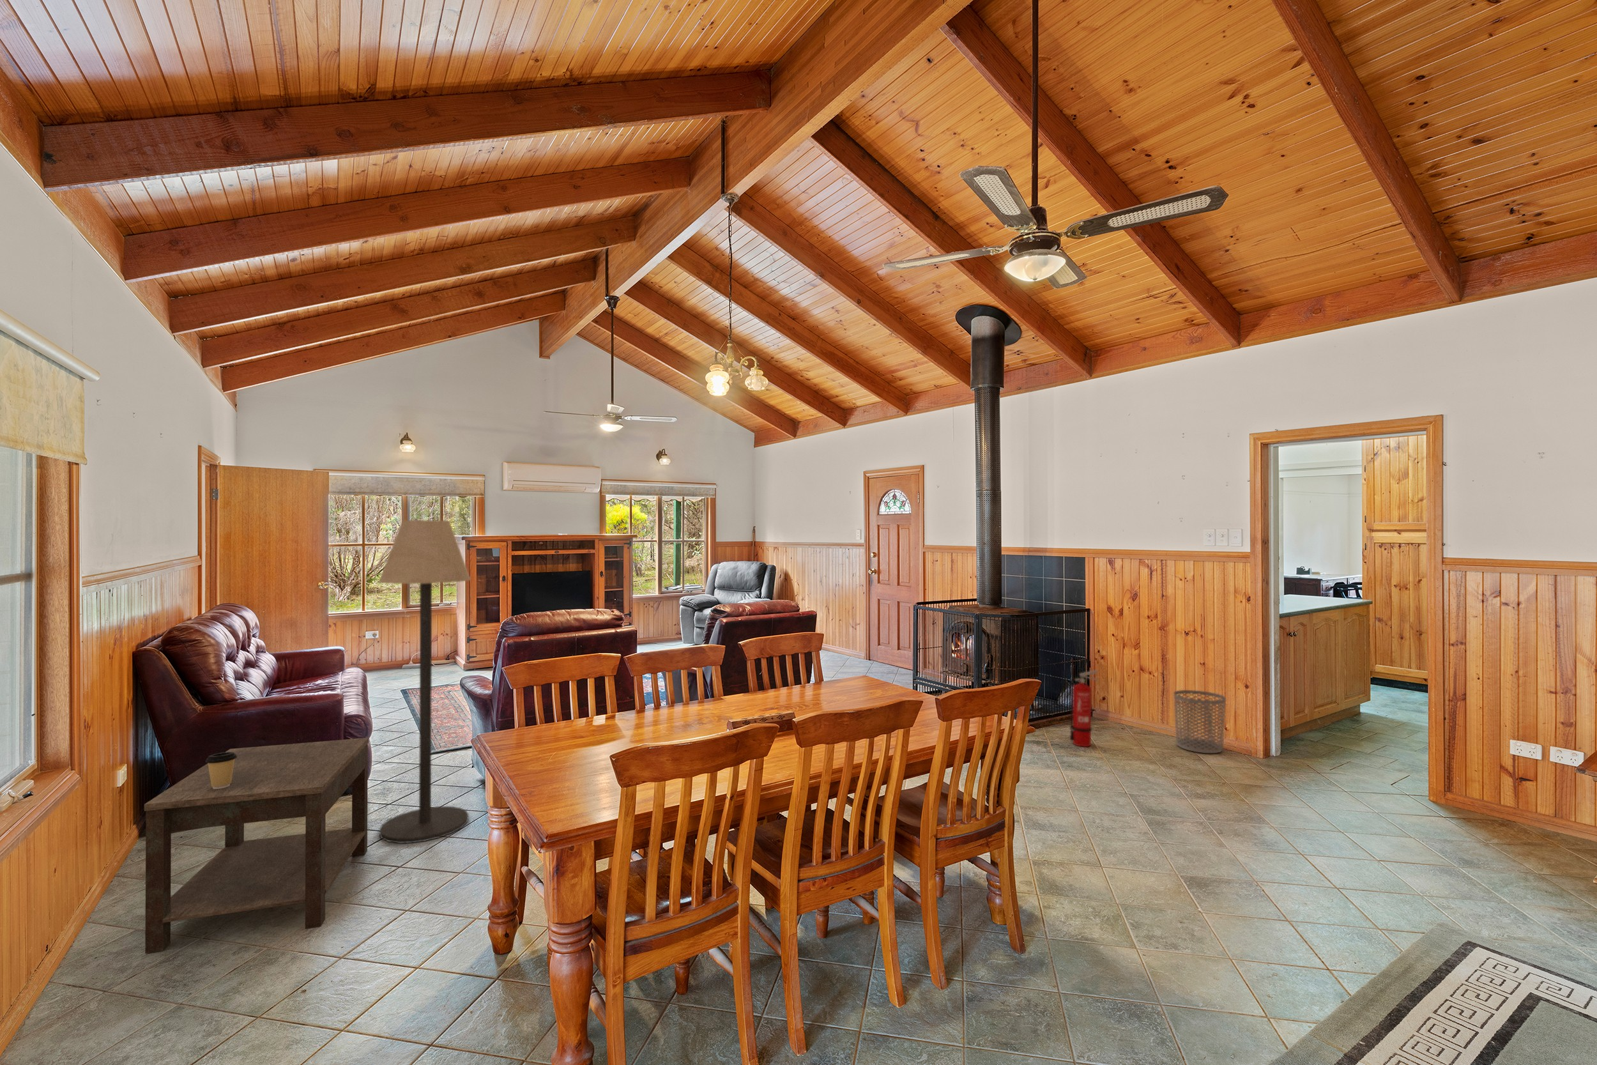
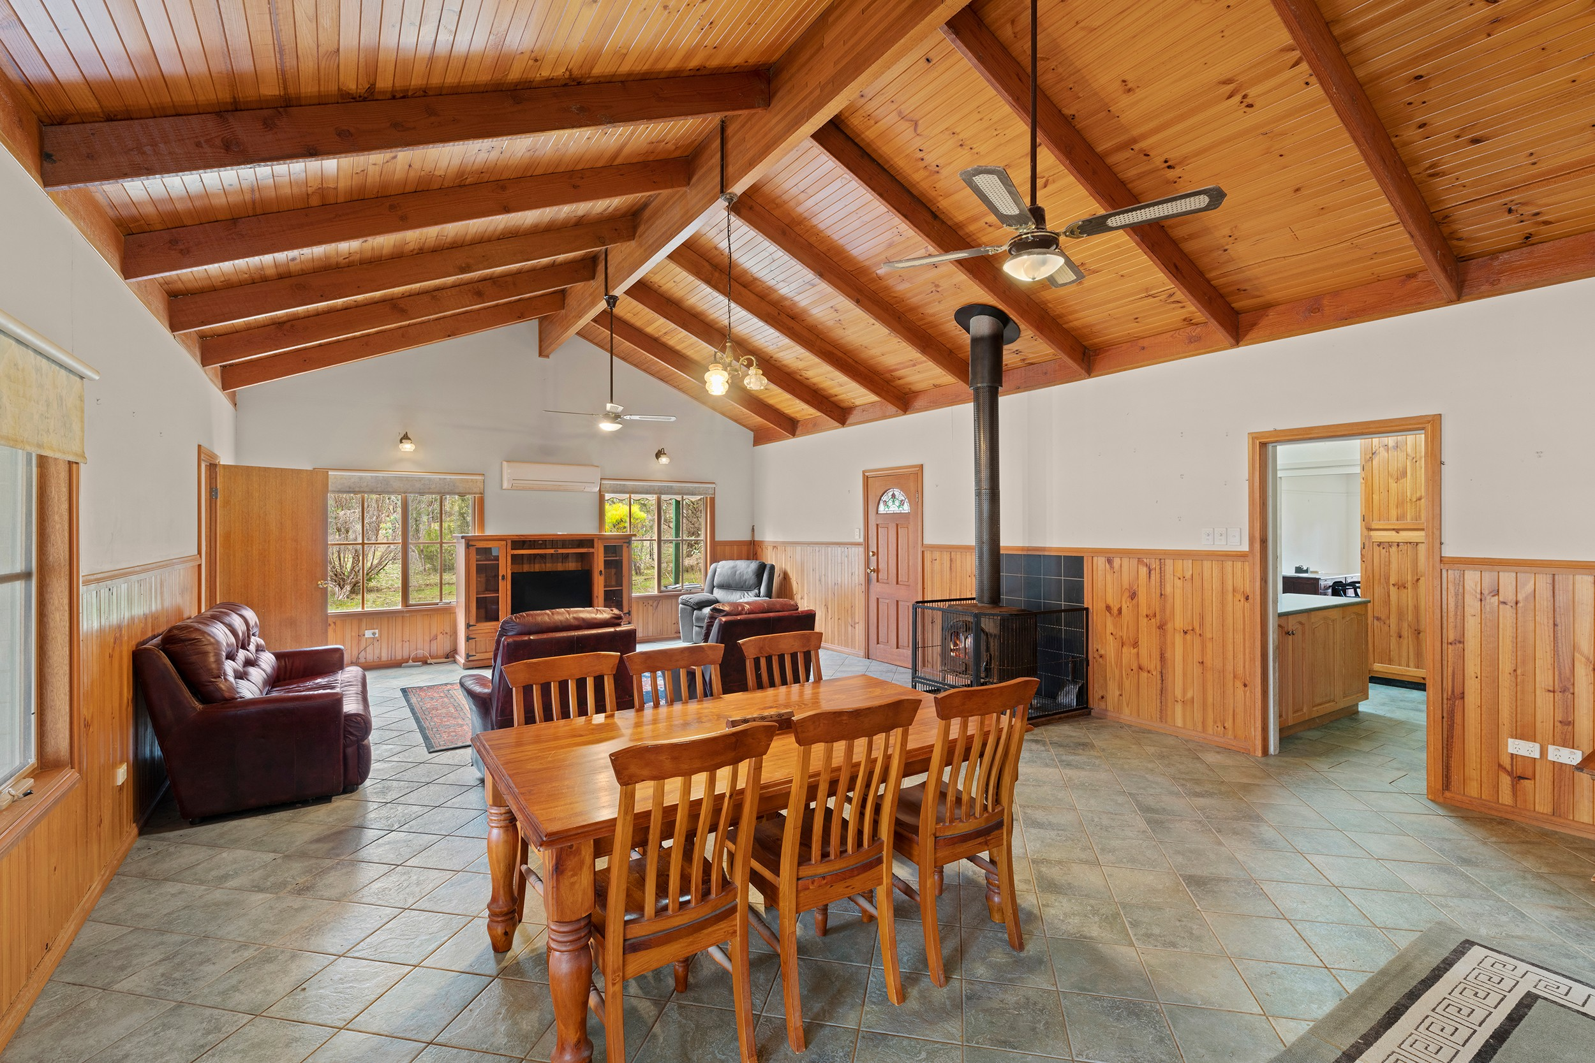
- coffee cup (221, 769)
- fire extinguisher (1084, 706)
- waste bin (1199, 721)
- side table (270, 838)
- floor lamp (425, 673)
